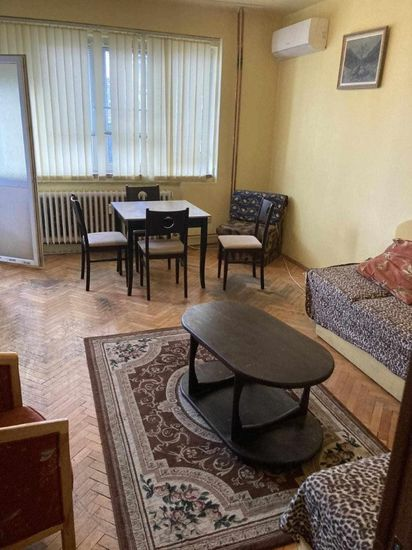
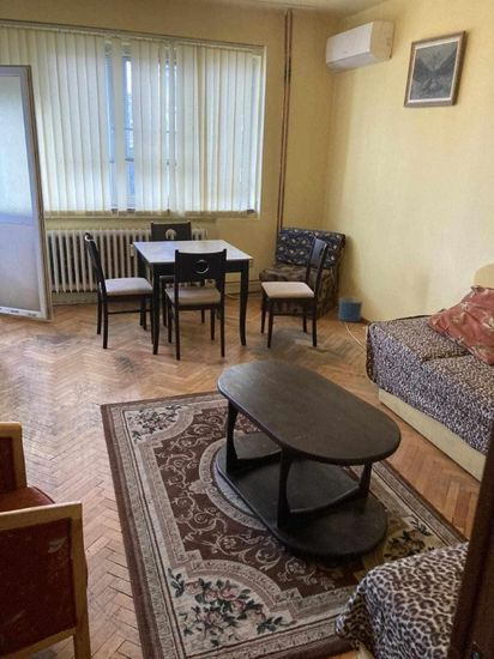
+ planter (350, 309)
